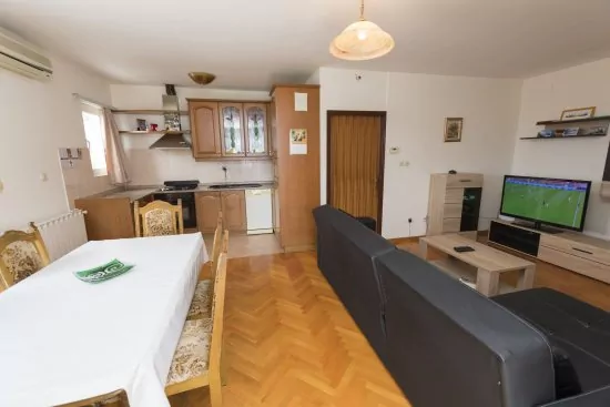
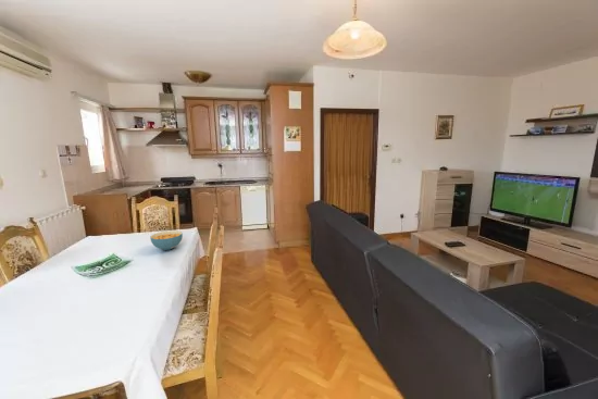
+ cereal bowl (166, 241)
